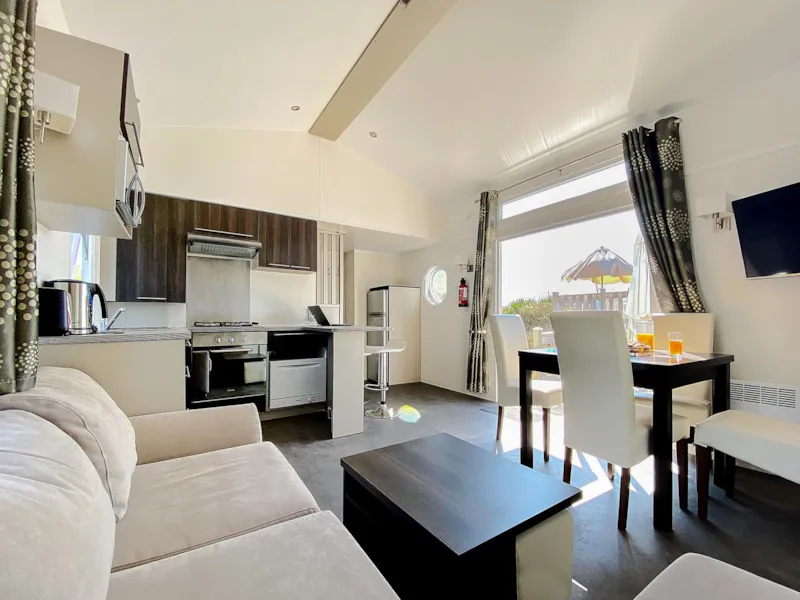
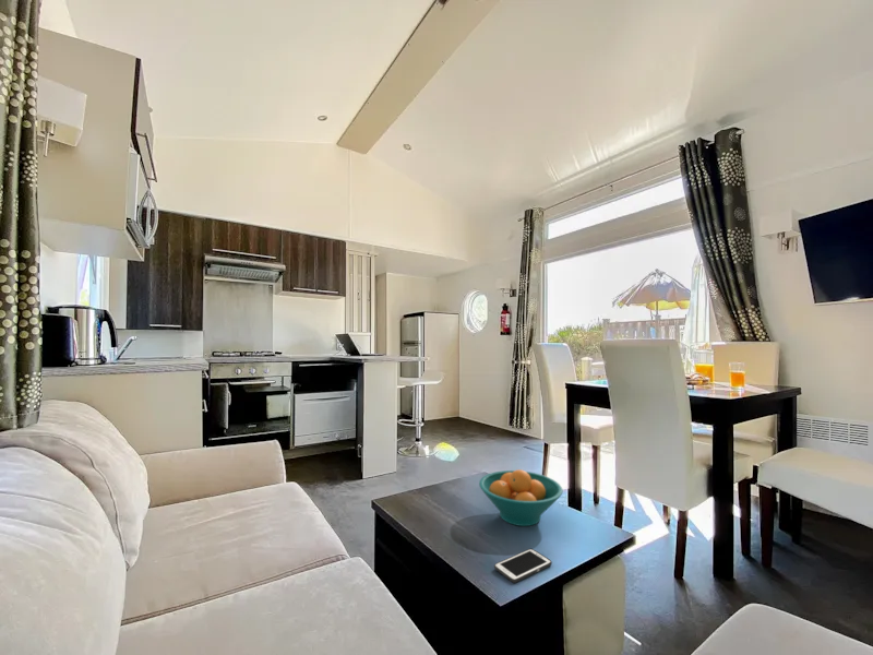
+ fruit bowl (519, 493)
+ cell phone (523, 564)
